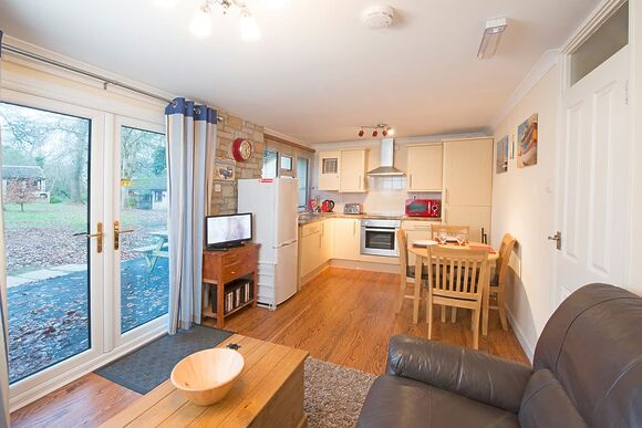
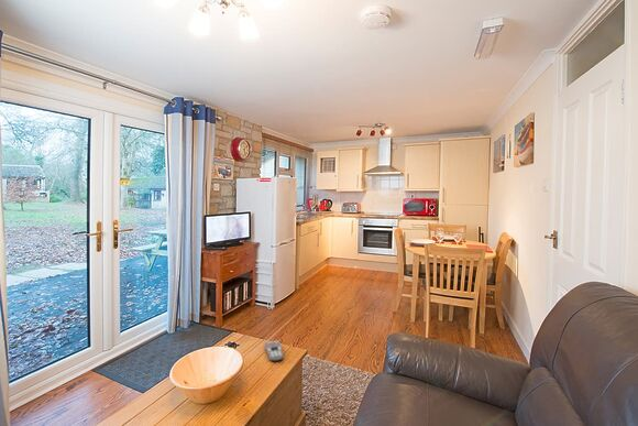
+ remote control (274, 350)
